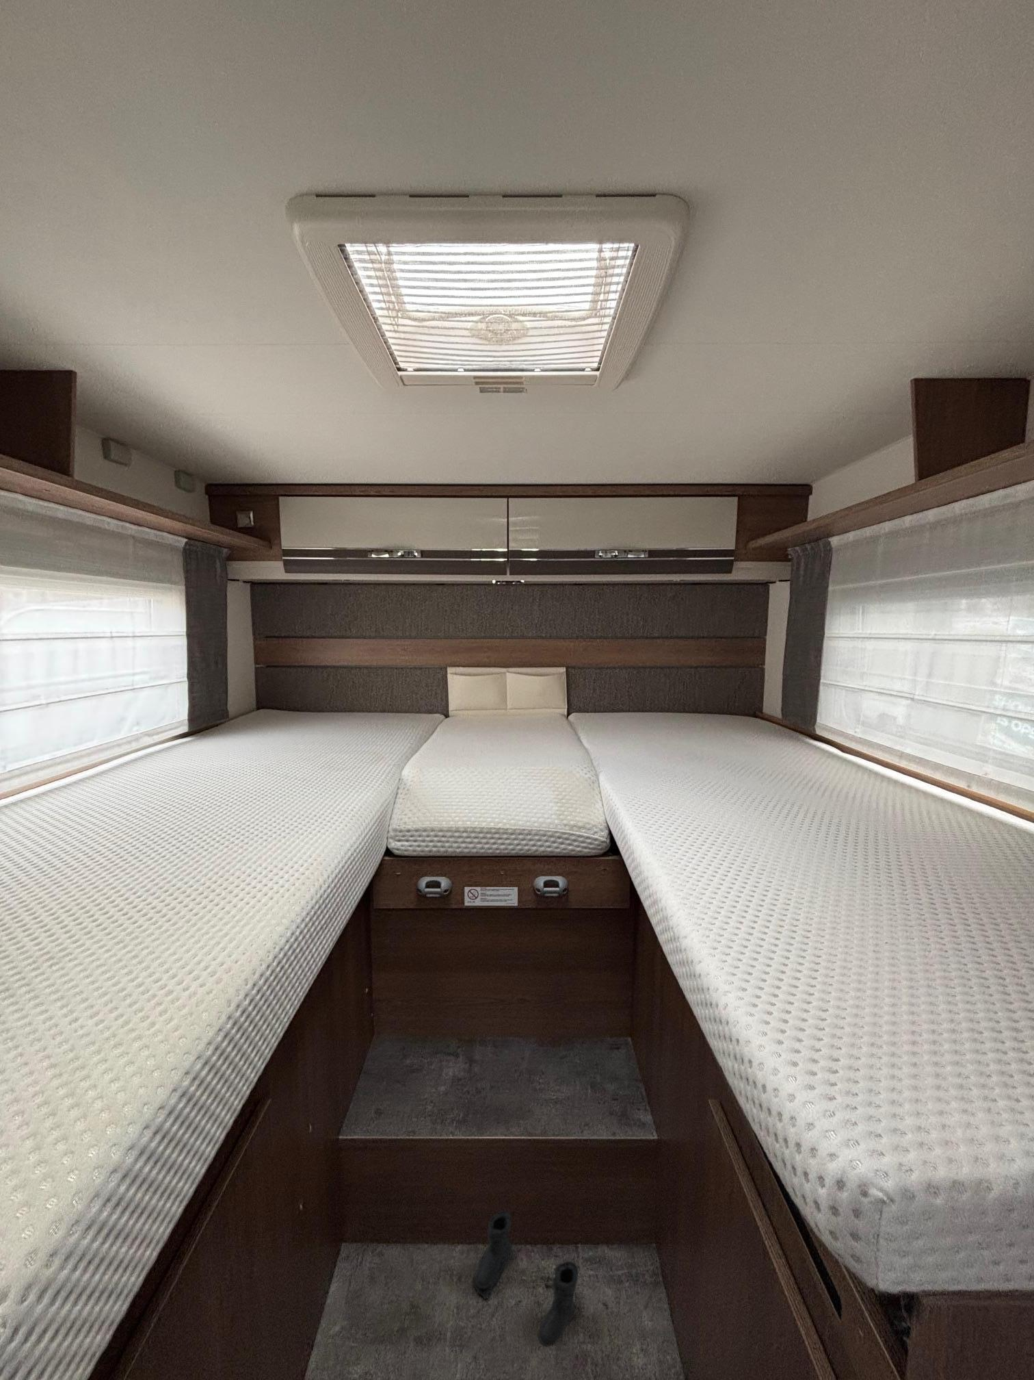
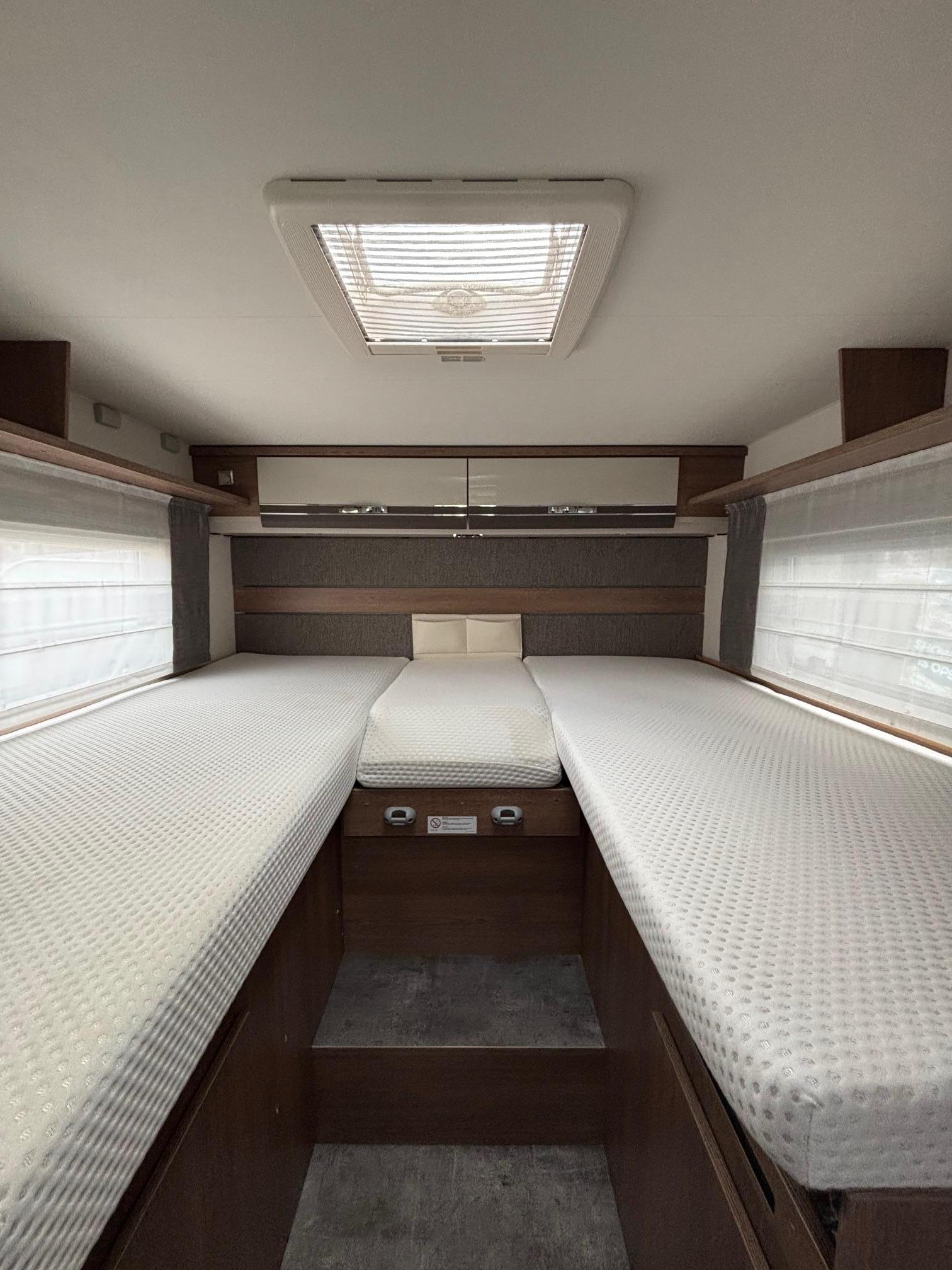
- boots (507, 1260)
